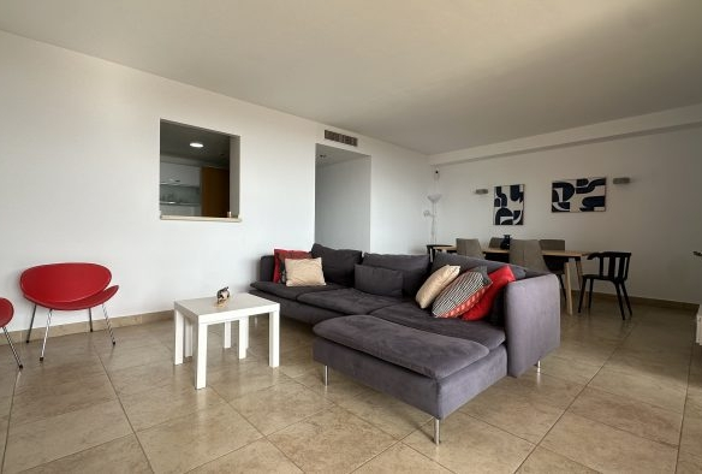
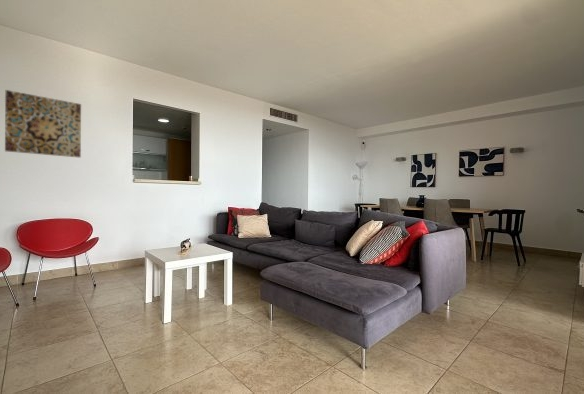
+ wall art (45, 126)
